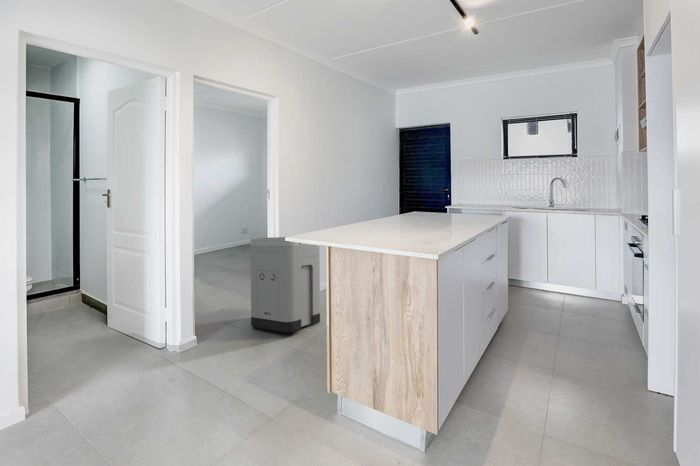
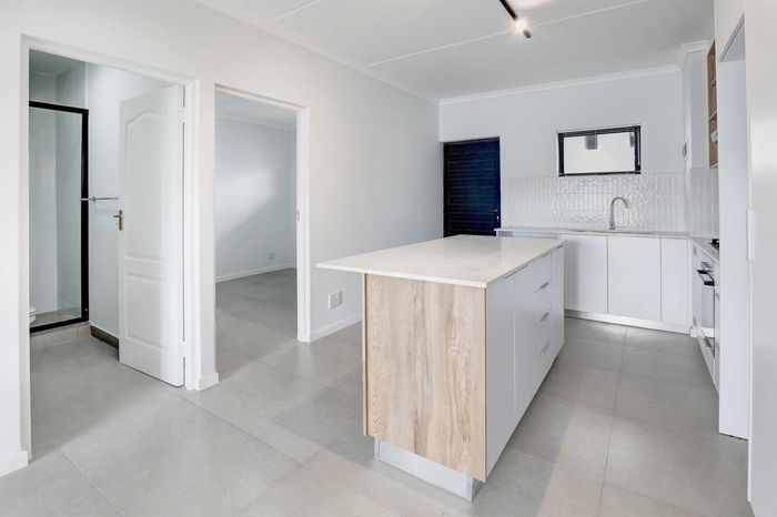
- trash can (286, 280)
